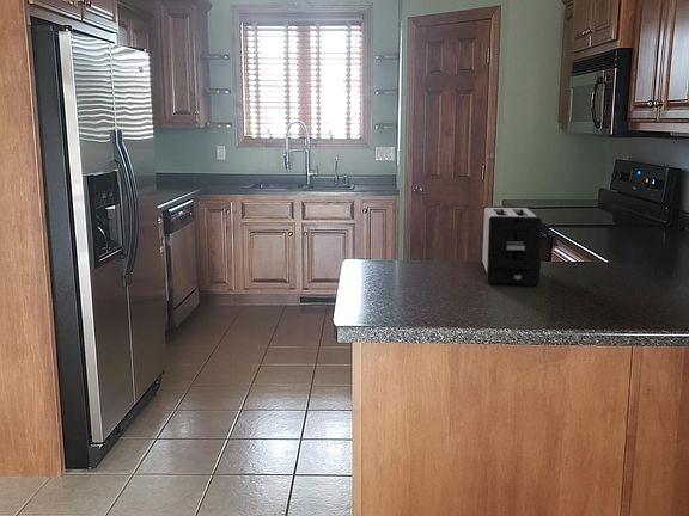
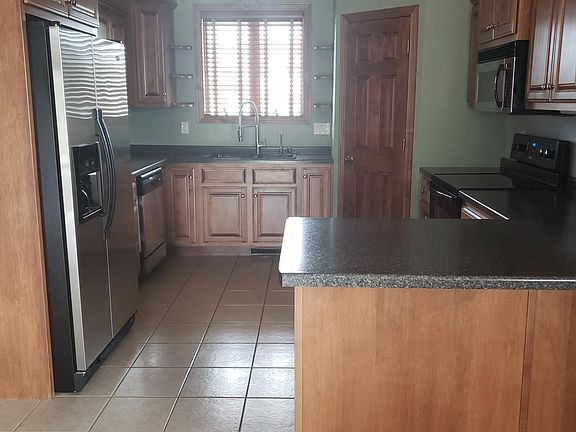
- toaster (508, 244)
